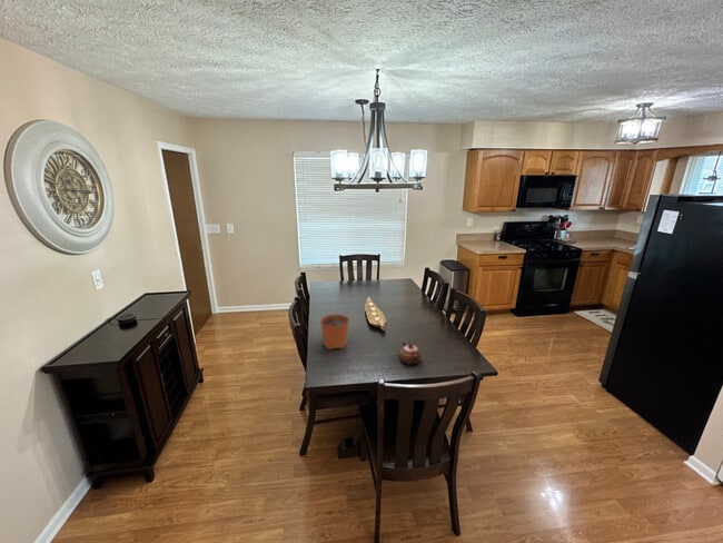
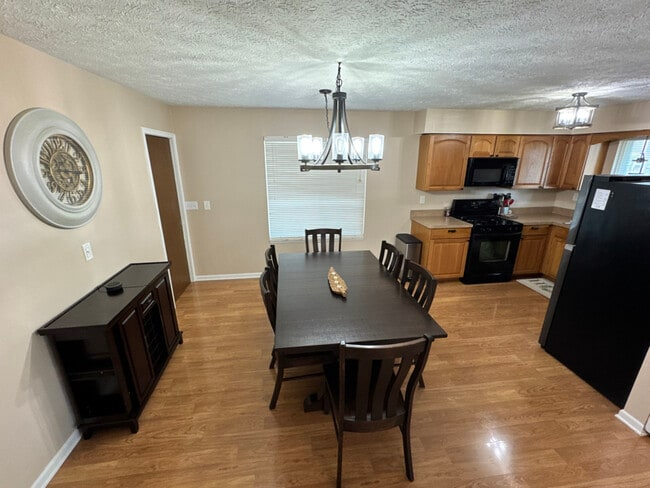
- teapot (409, 351)
- plant pot (335, 326)
